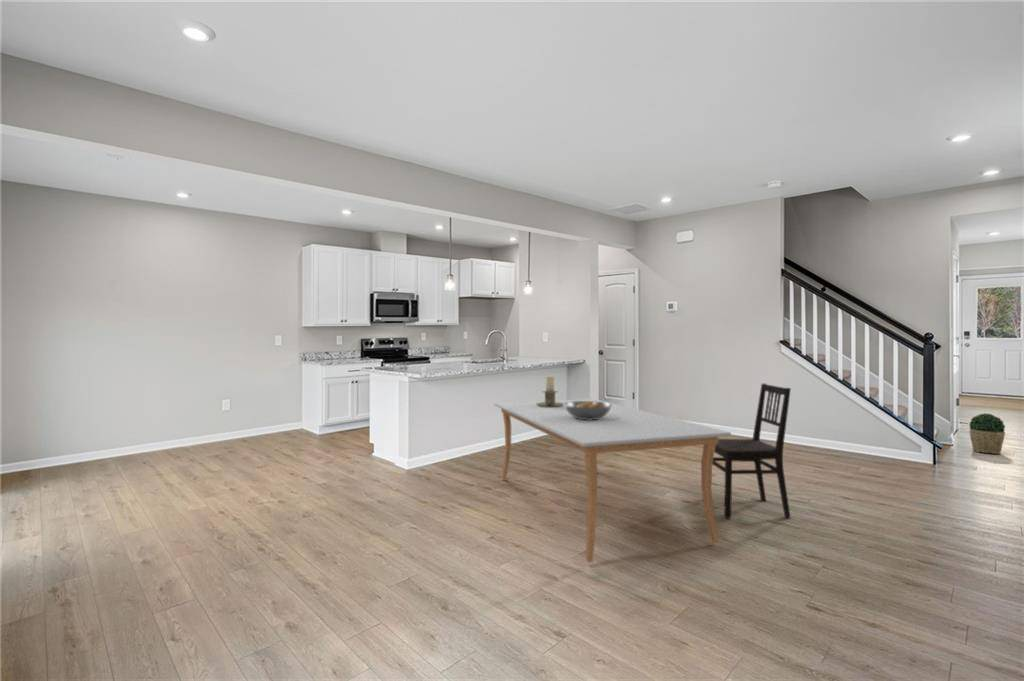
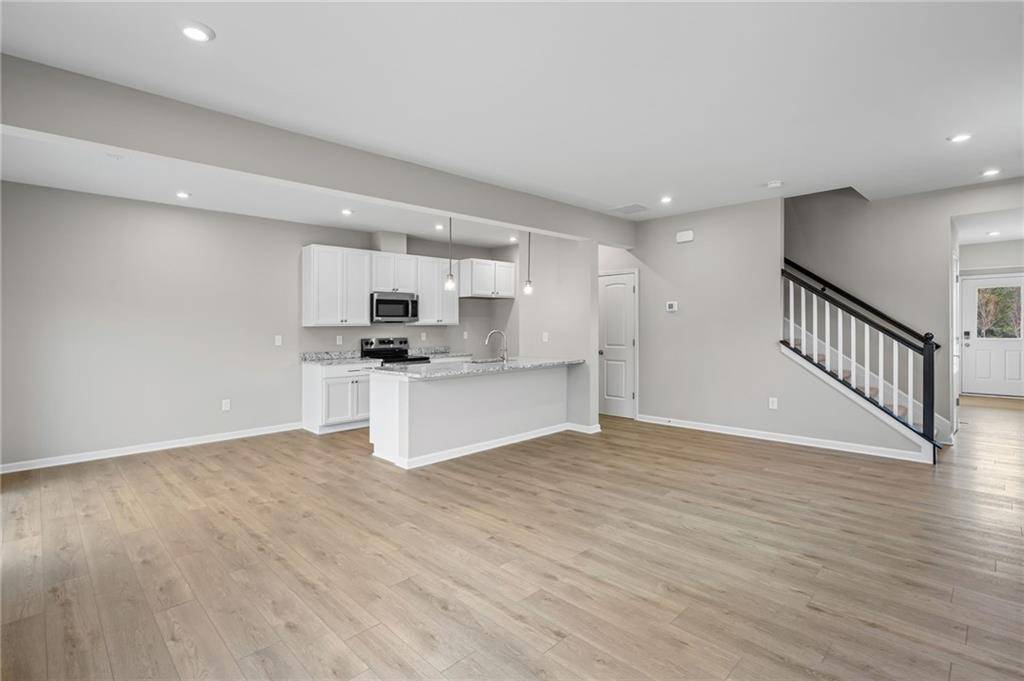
- dining chair (745, 447)
- potted plant (986, 432)
- fruit bowl (587, 409)
- dining table (590, 460)
- candle holder (550, 390)
